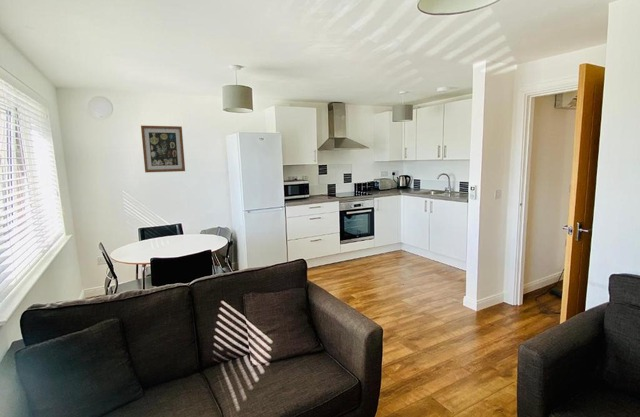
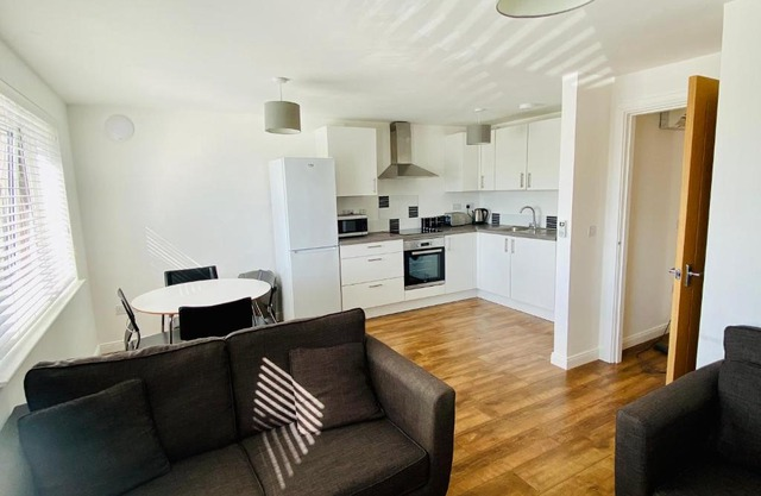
- wall art (163, 149)
